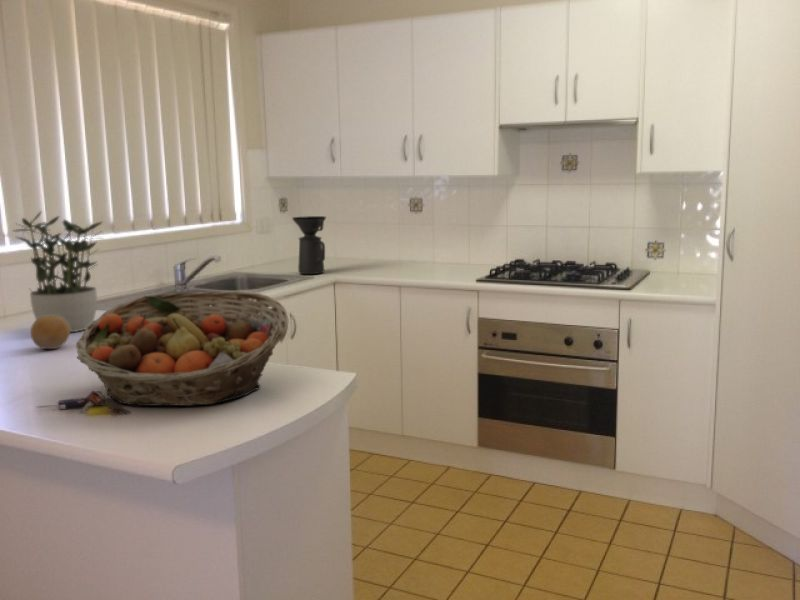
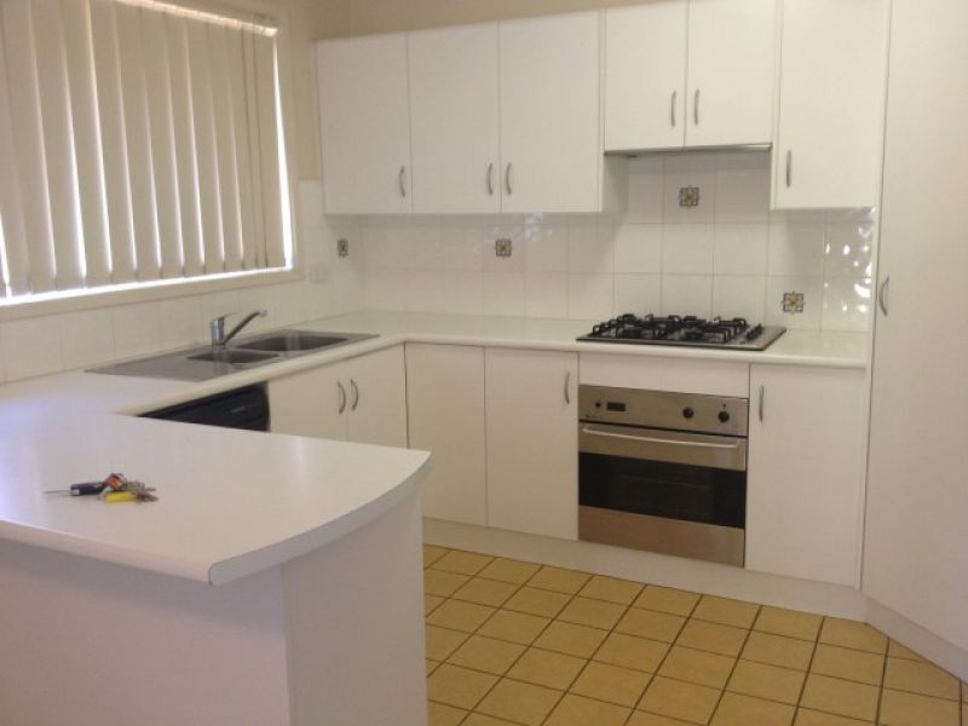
- coffee maker (310, 245)
- potted plant (62, 269)
- fruit basket (185, 345)
- fruit (49, 332)
